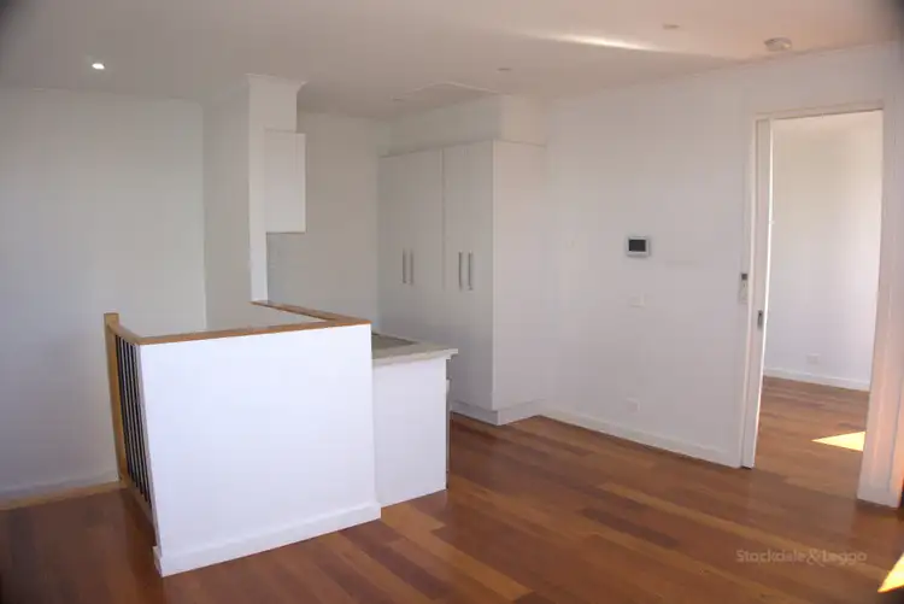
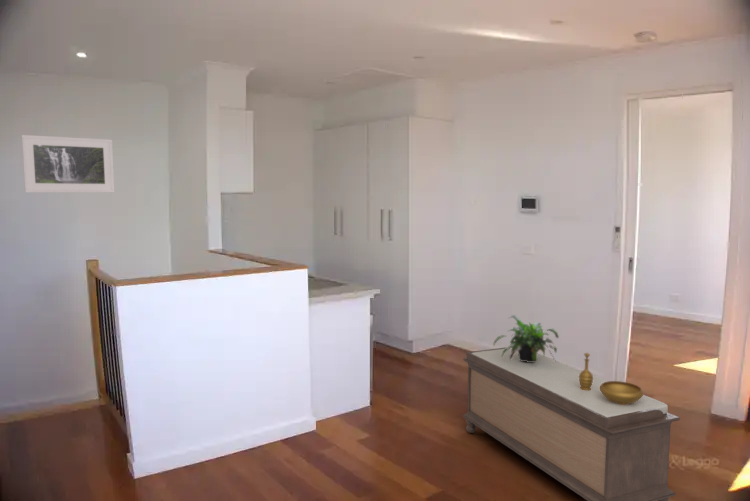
+ bench (553, 420)
+ decorative bowl (608, 381)
+ potted plant (525, 338)
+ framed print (70, 165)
